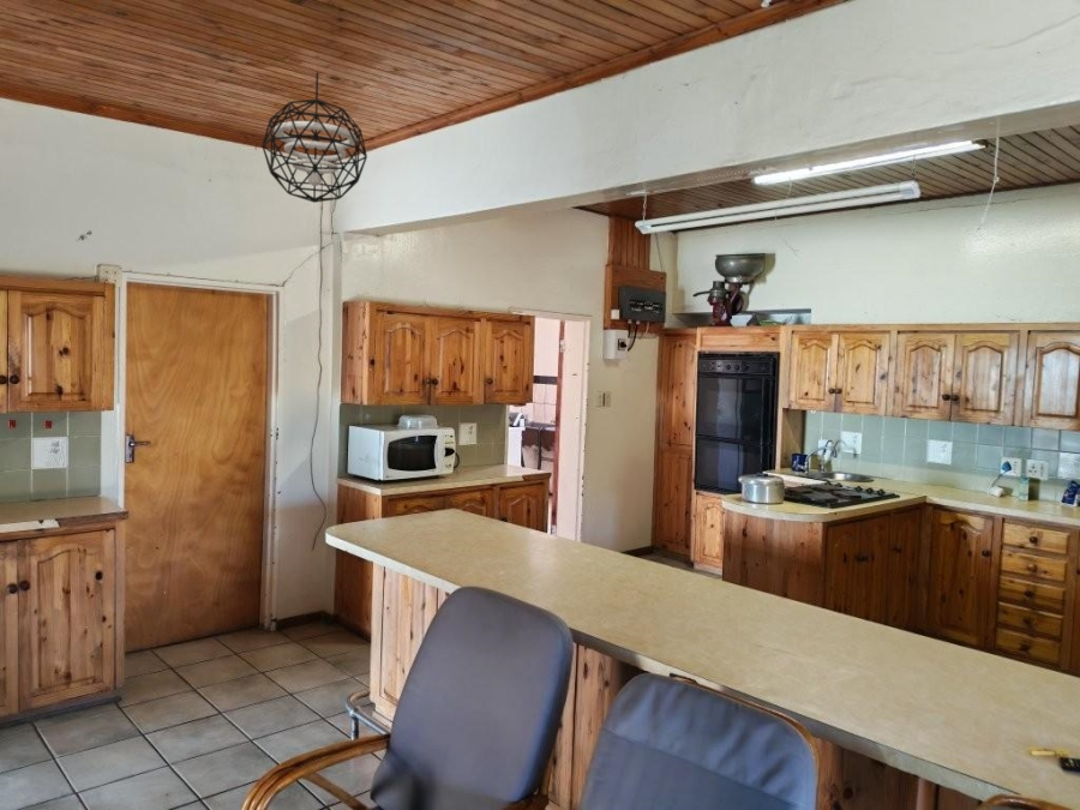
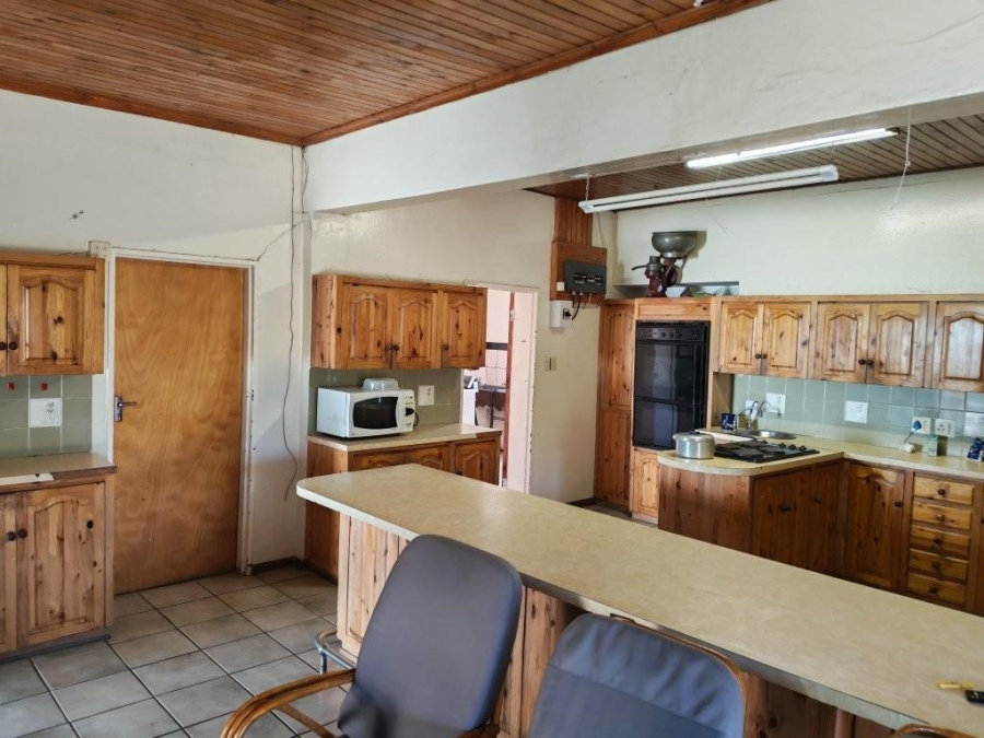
- pendant light (316, 137)
